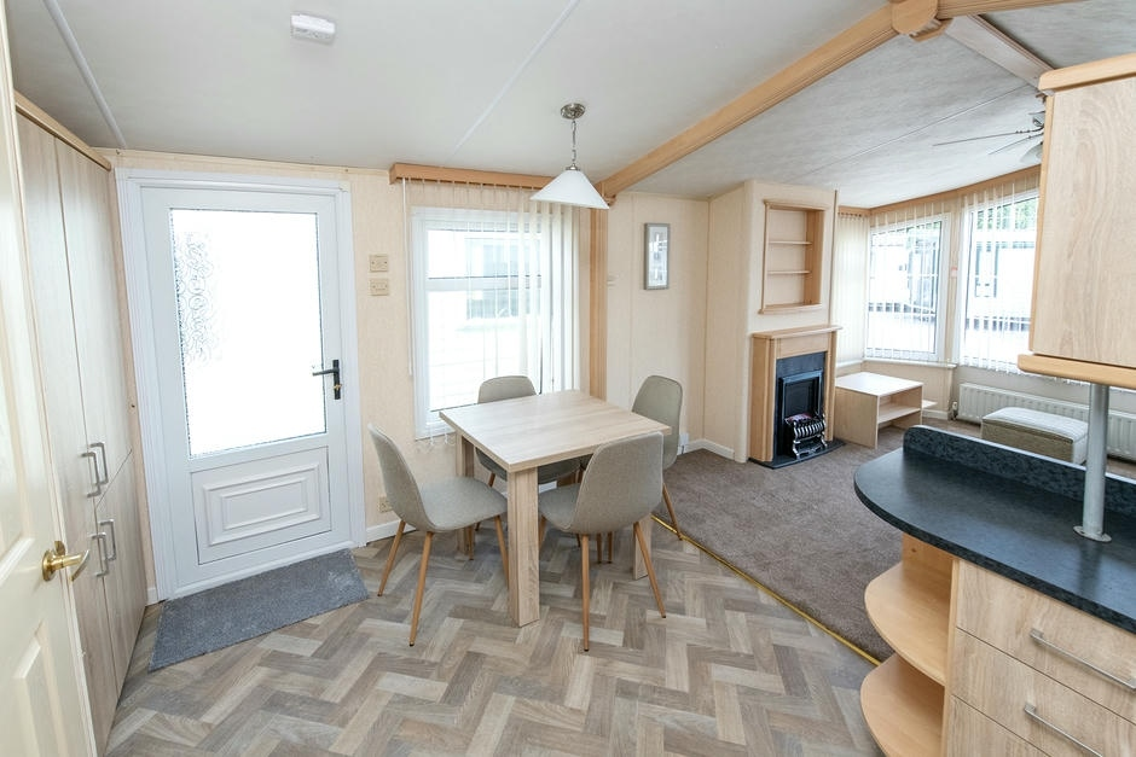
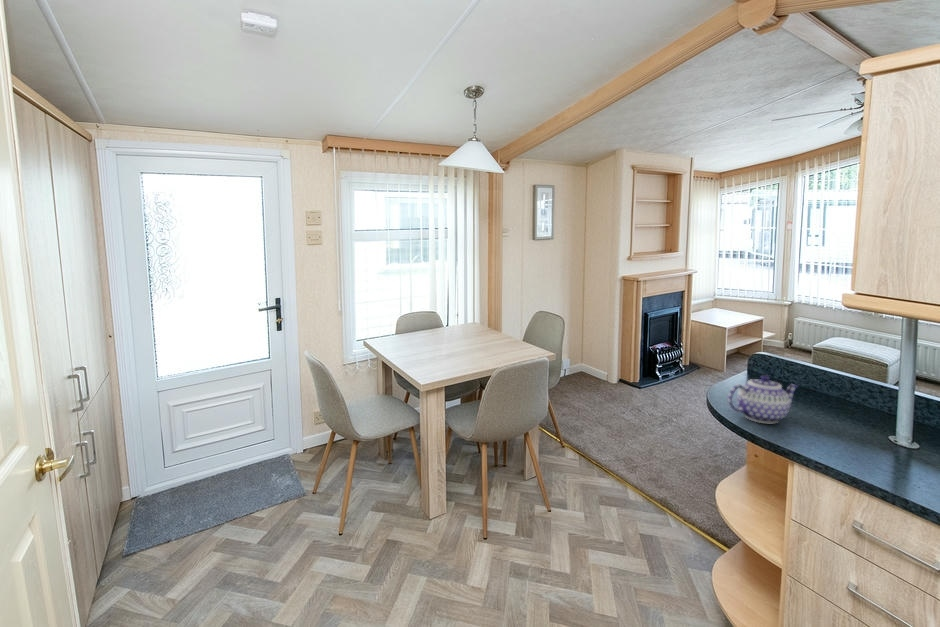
+ teapot (763, 396)
